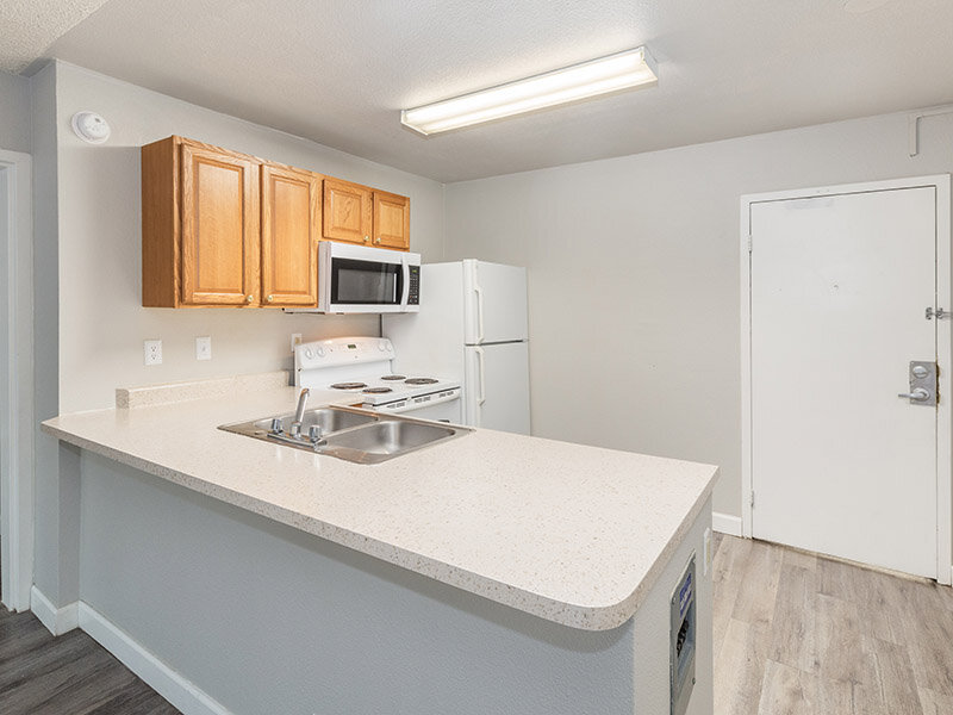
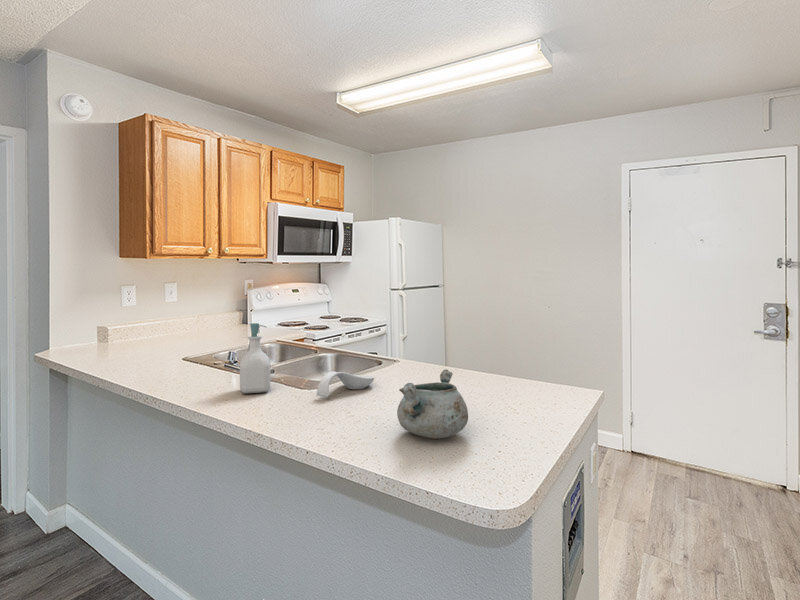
+ bowl (432, 405)
+ spoon rest (346, 380)
+ soap bottle (255, 357)
